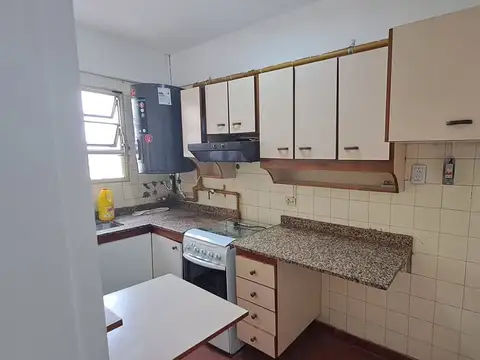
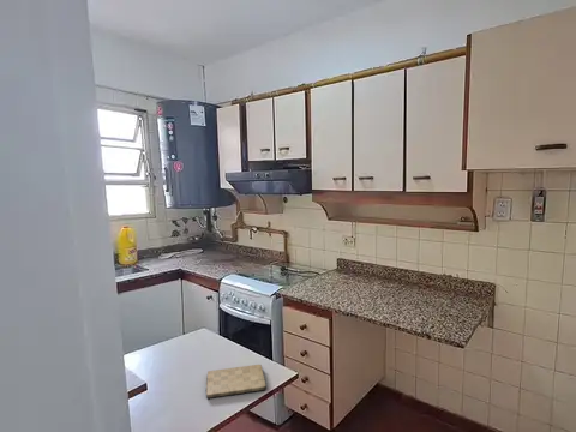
+ cutting board (235, 379)
